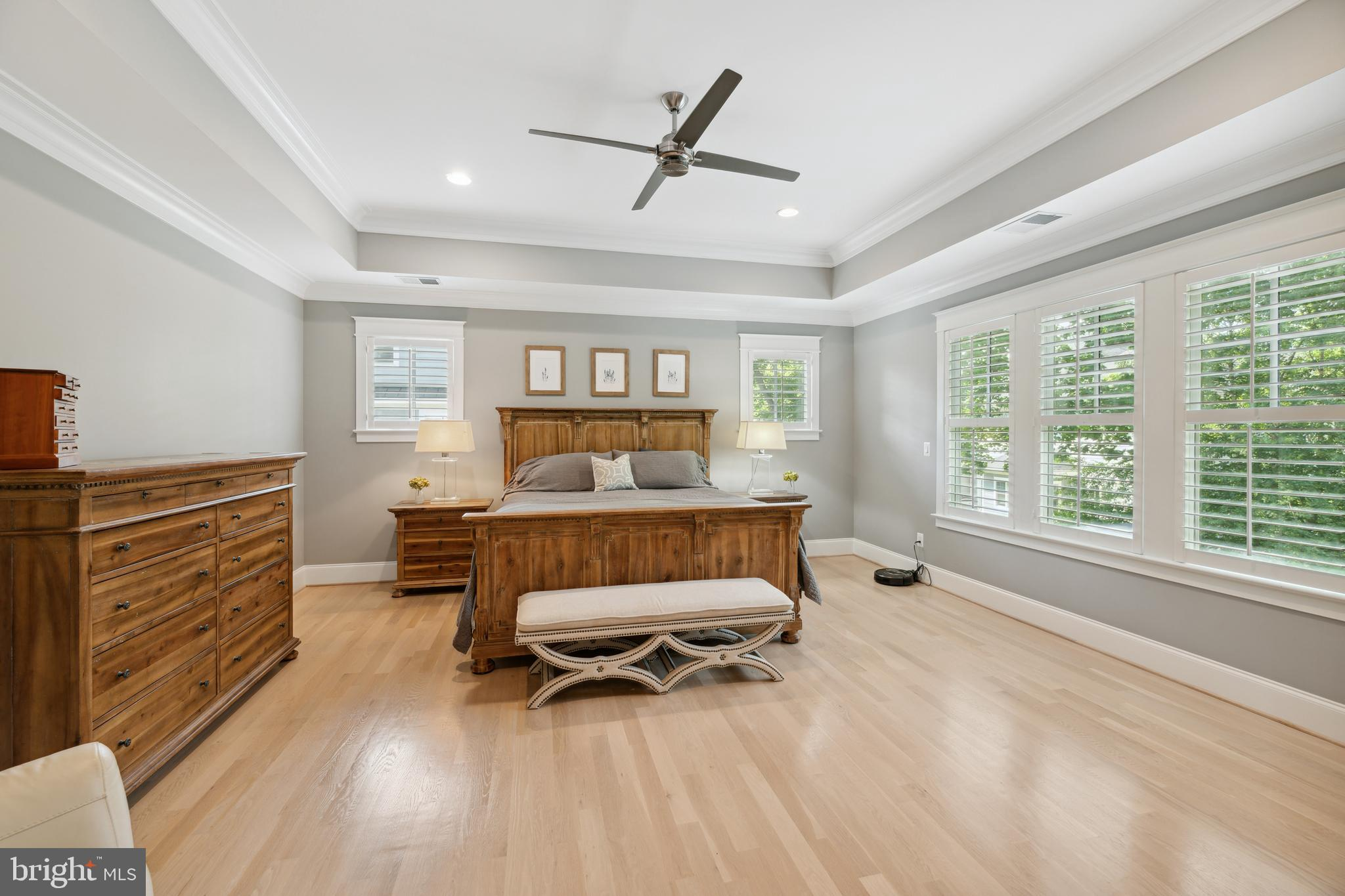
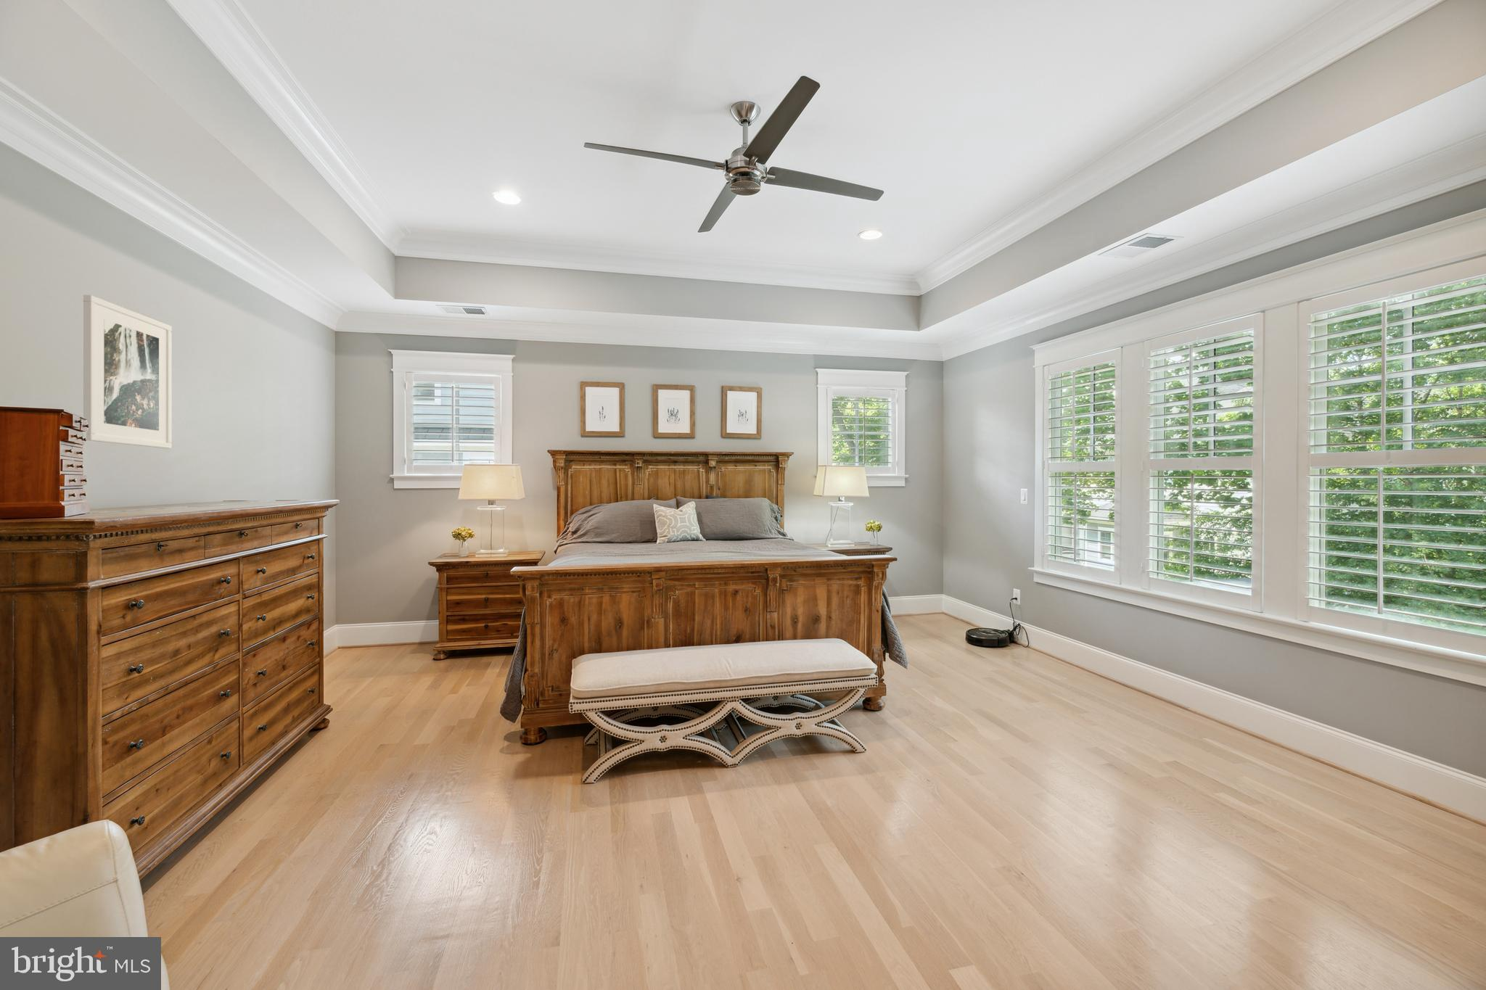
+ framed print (131, 378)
